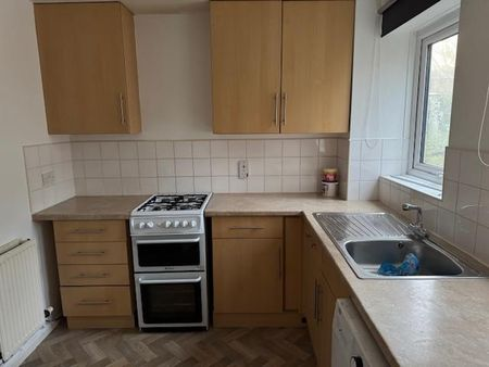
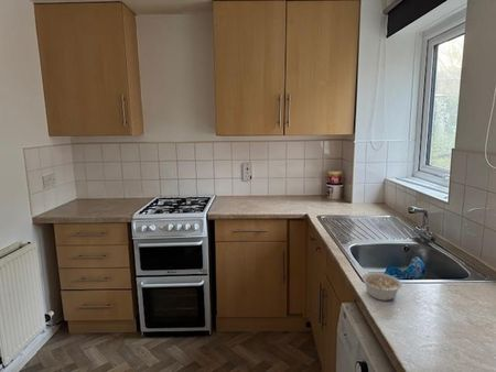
+ legume (381, 286)
